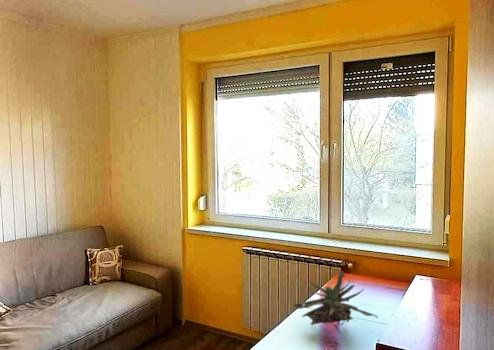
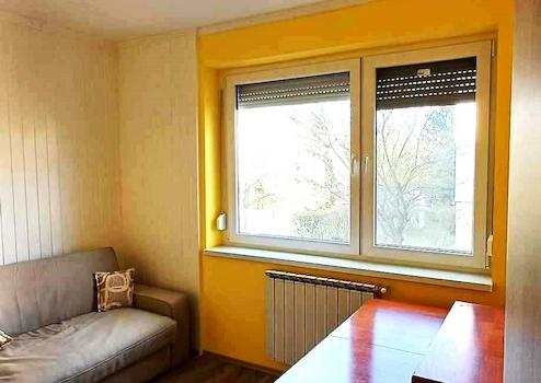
- plant (336, 300)
